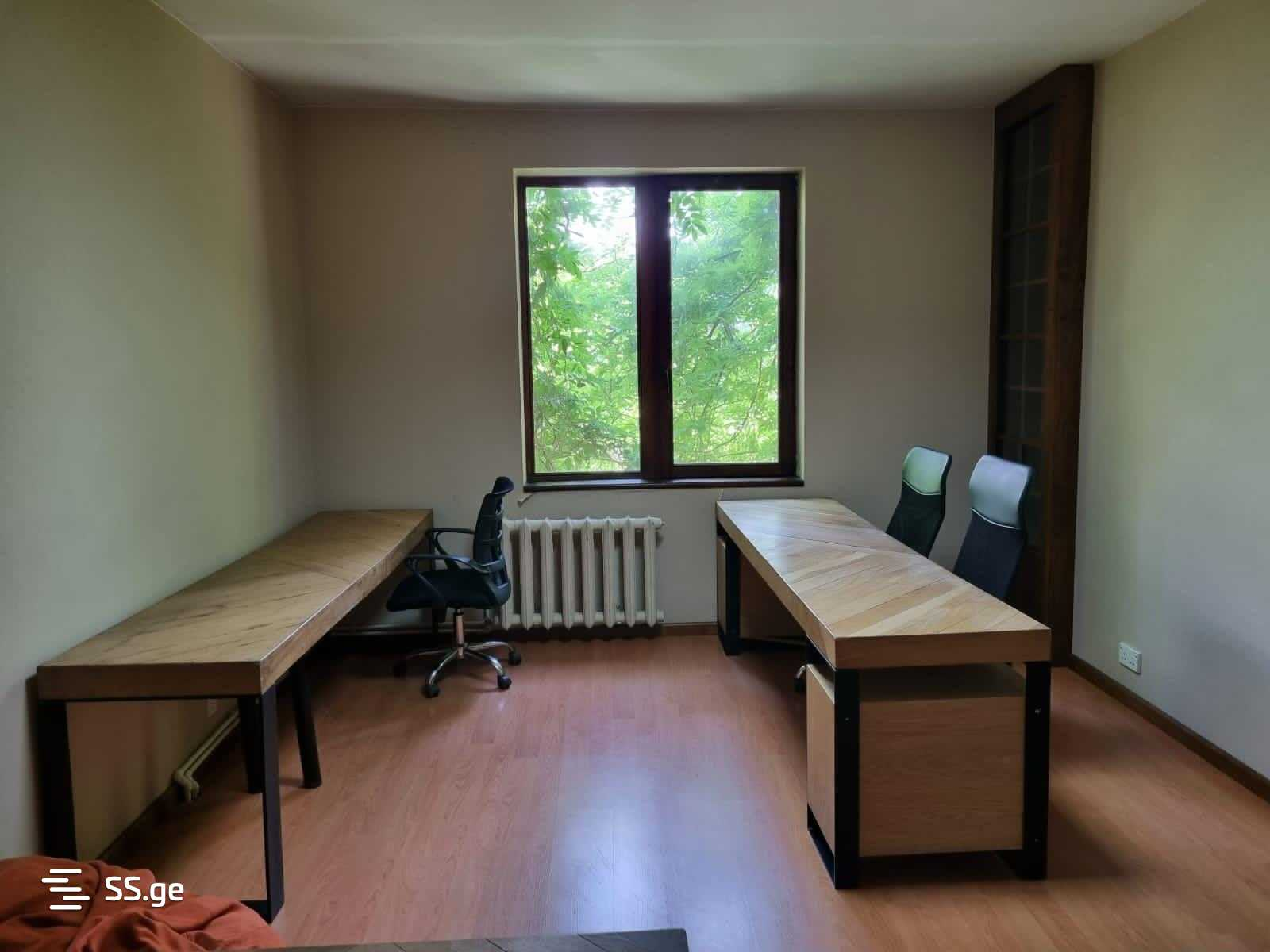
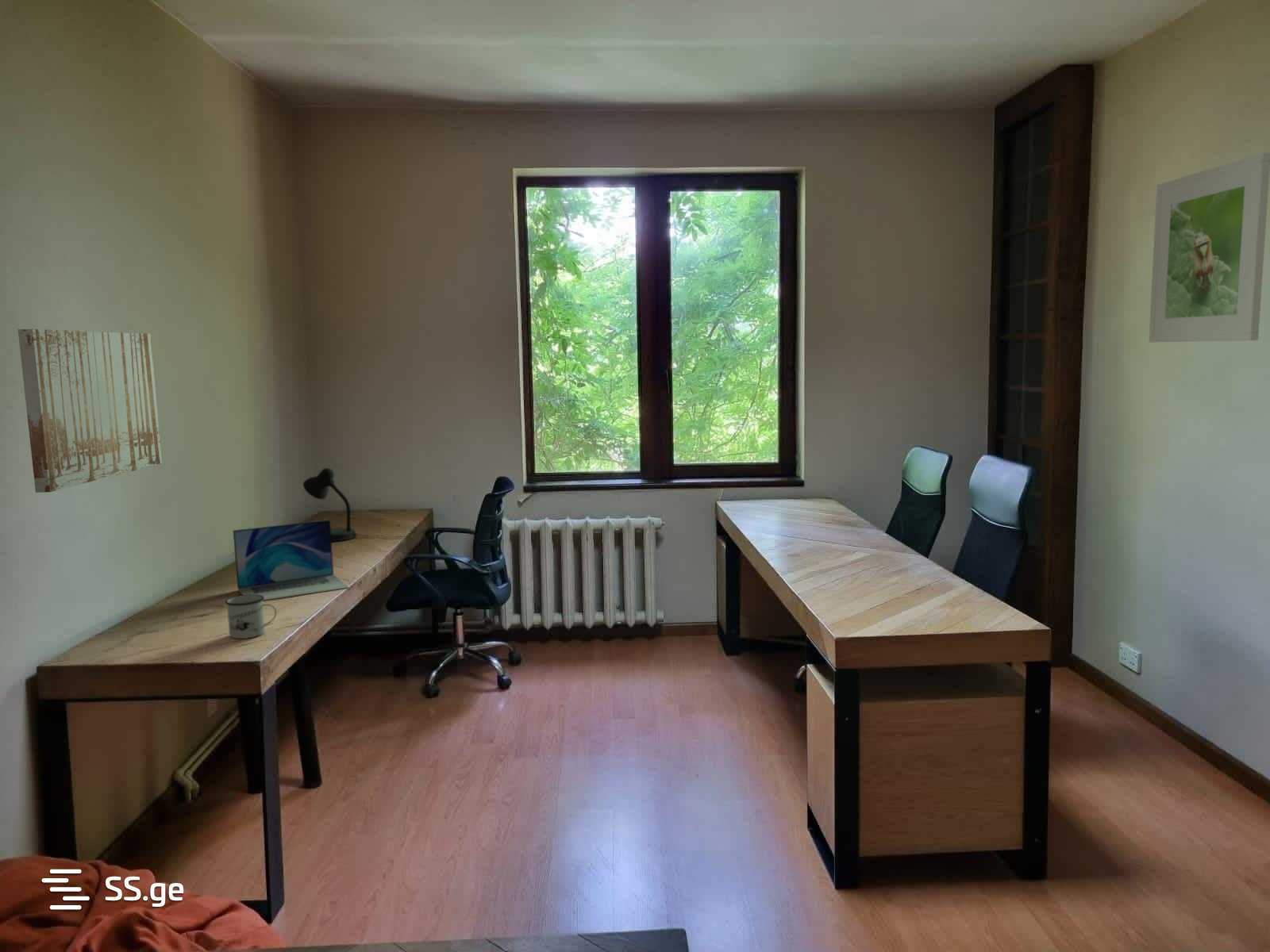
+ wall art (98, 405)
+ mug (252, 616)
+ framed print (1203, 256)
+ laptop (291, 559)
+ desk lamp (349, 505)
